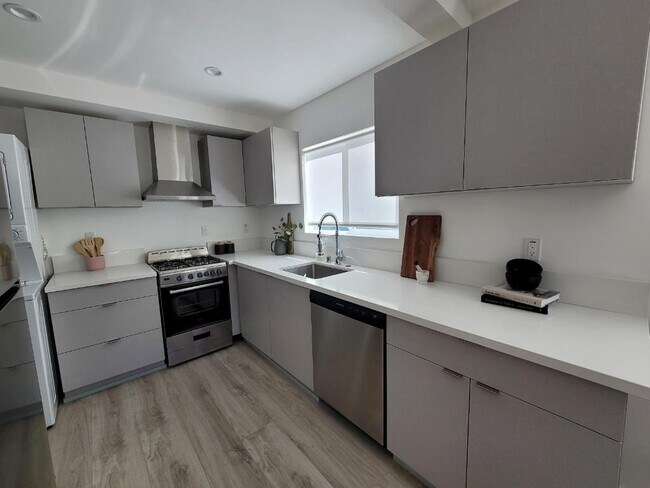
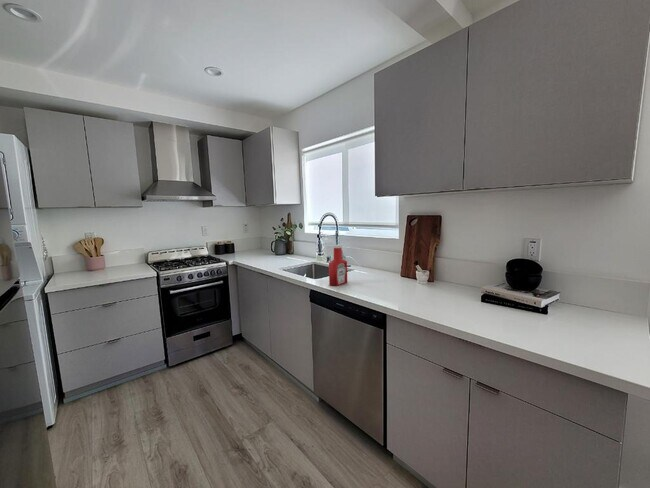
+ soap bottle (338, 264)
